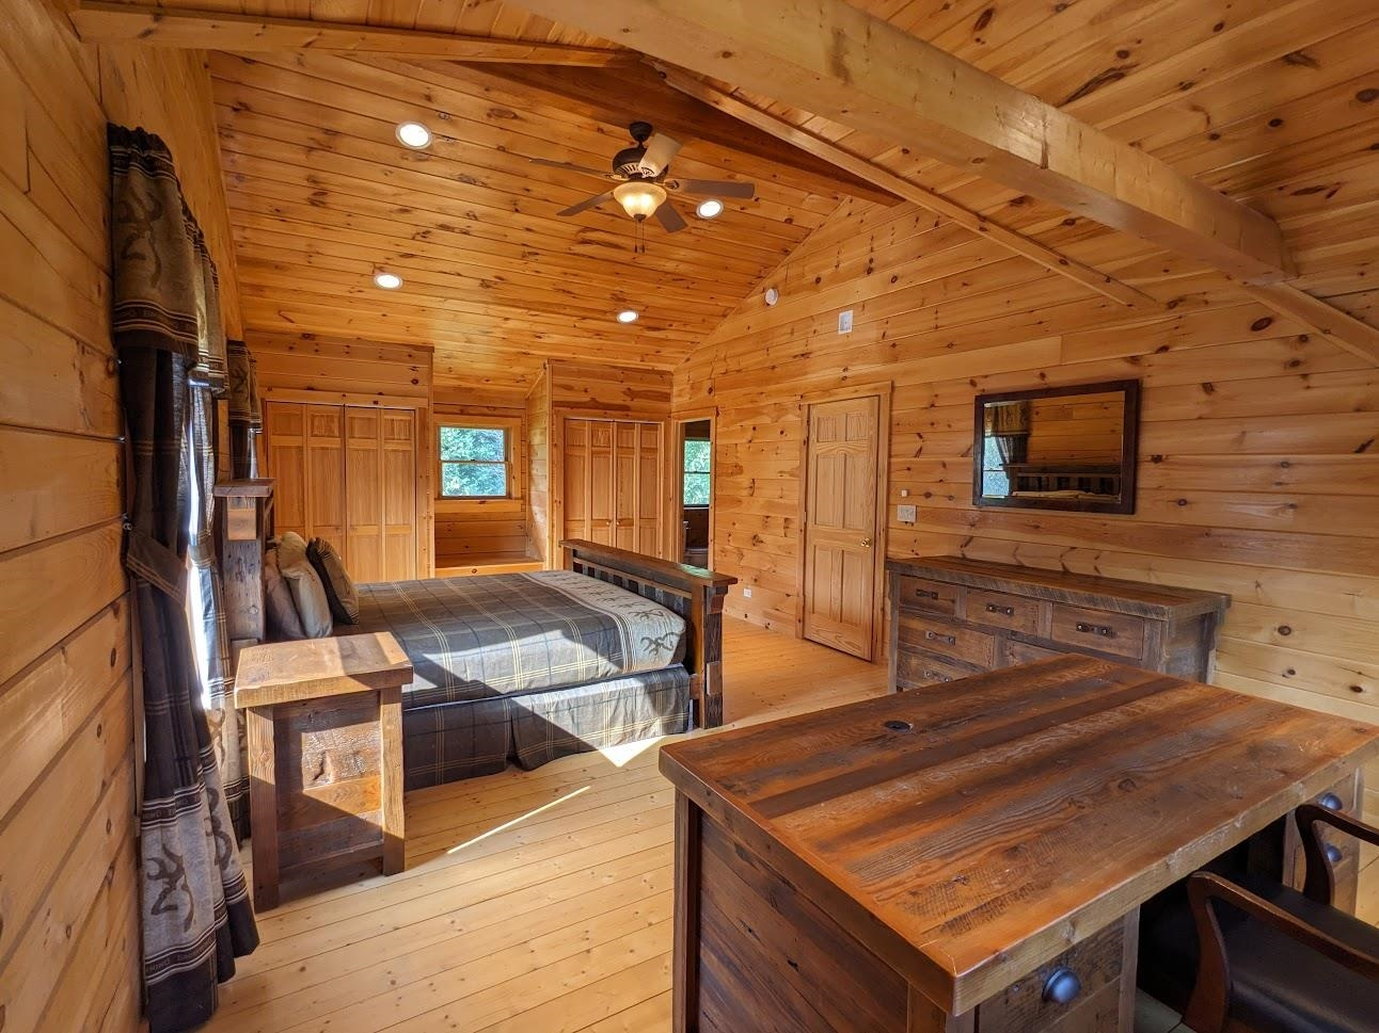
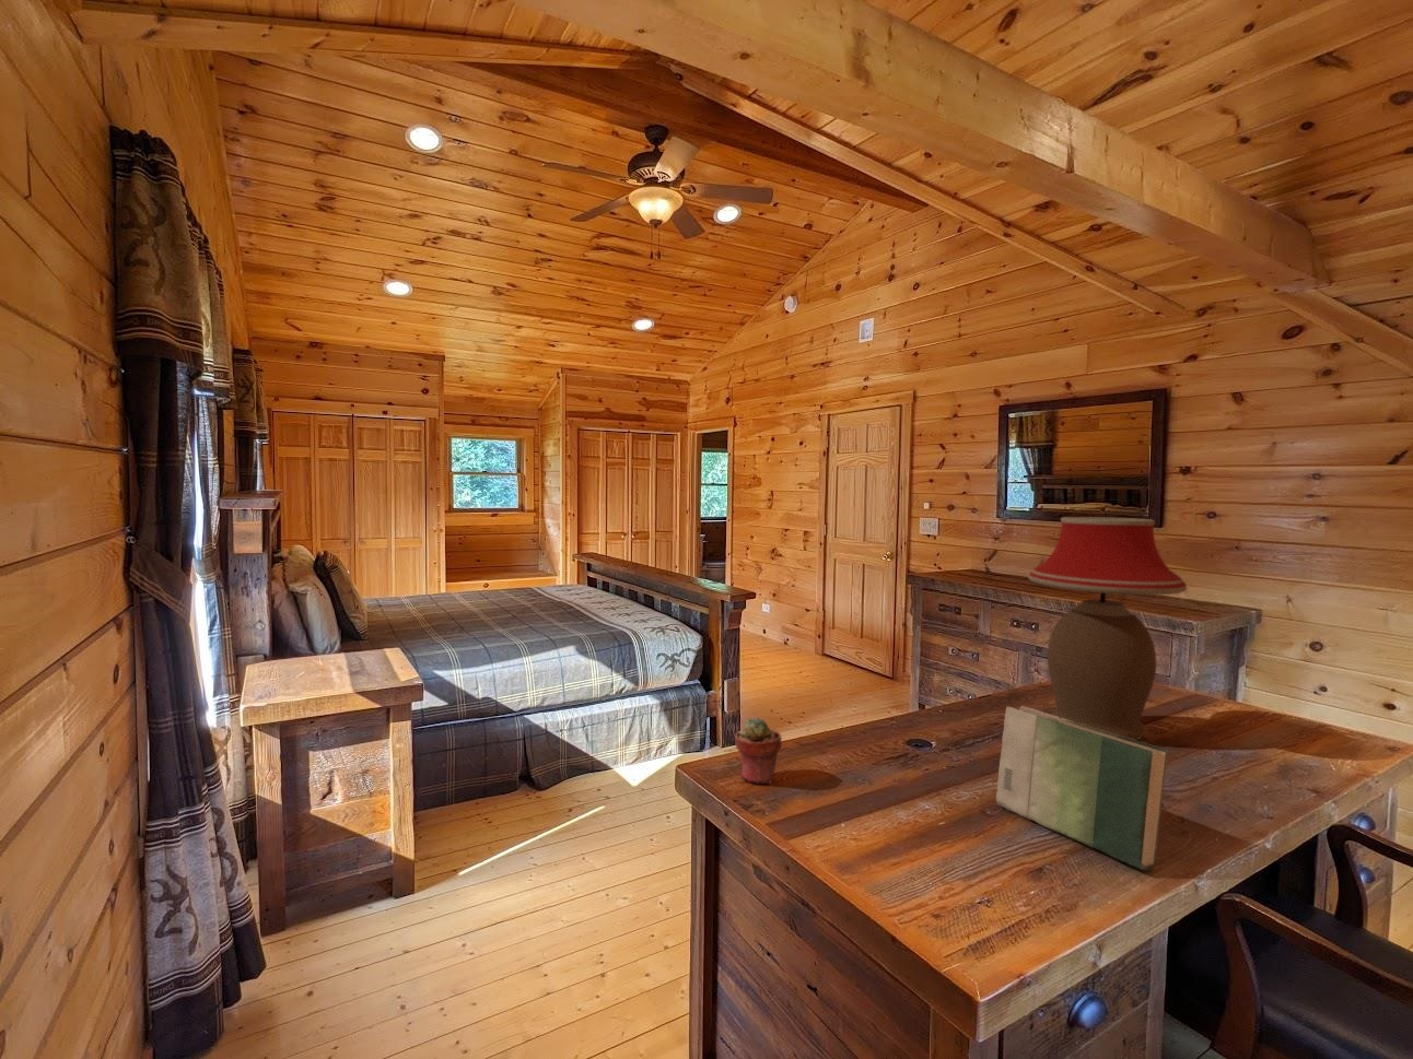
+ table lamp (1101, 624)
+ potted succulent (758, 746)
+ book (1074, 779)
